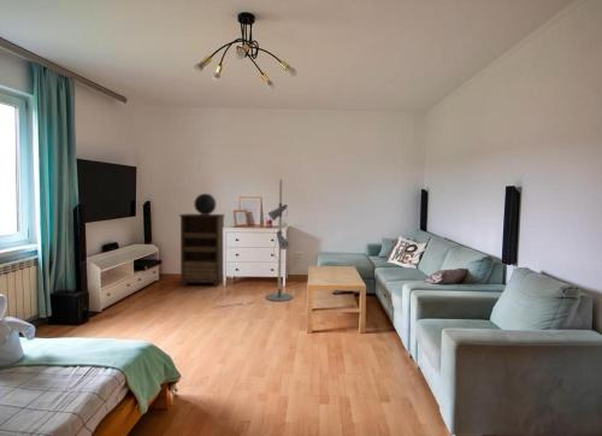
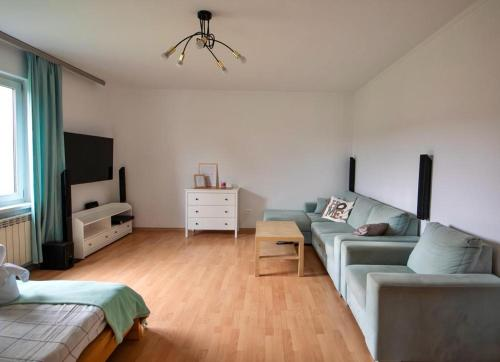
- bookshelf (202, 248)
- decorative globe (205, 204)
- floor lamp (275, 246)
